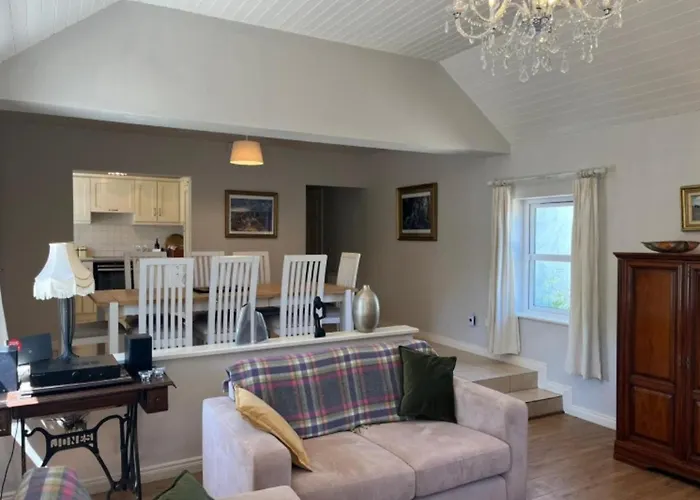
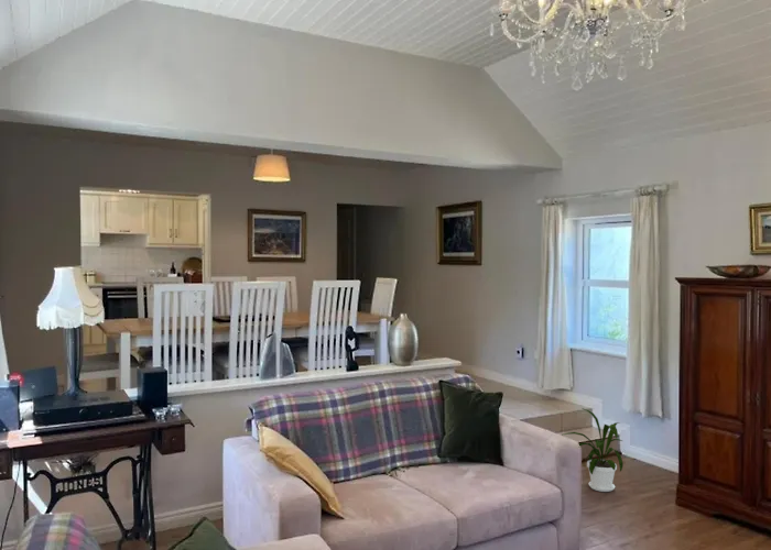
+ house plant (598, 450)
